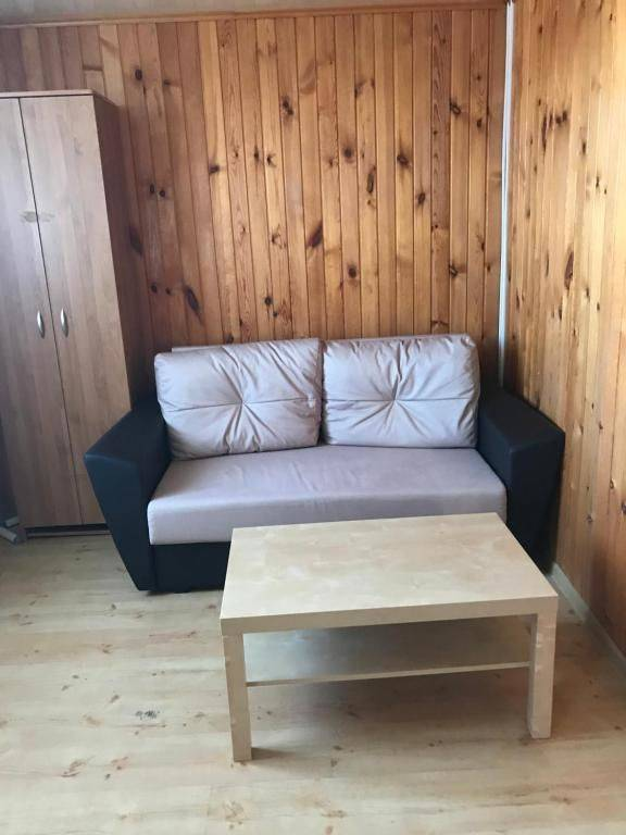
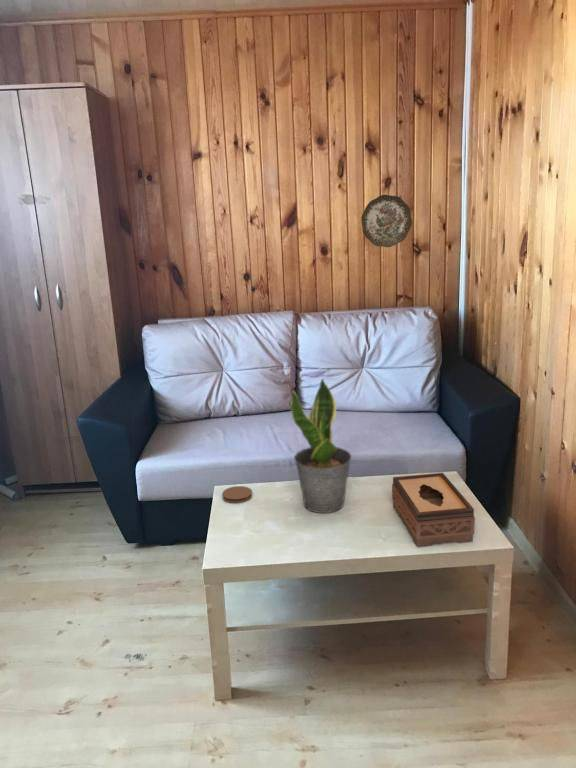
+ coaster (237, 494)
+ tissue box (430, 507)
+ potted plant (322, 445)
+ decorative plate (386, 221)
